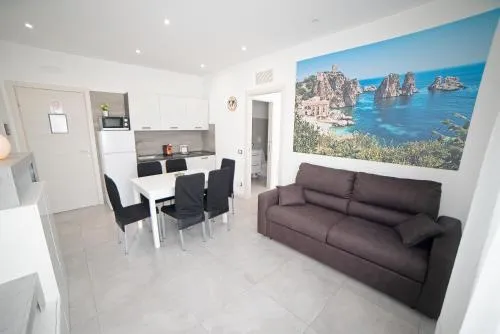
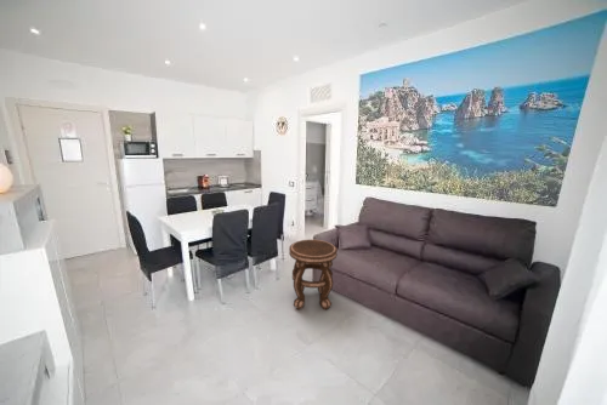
+ side table (312, 268)
